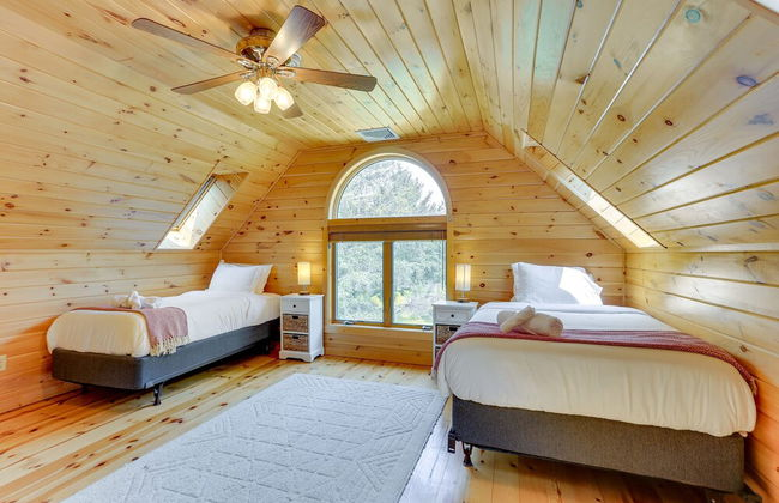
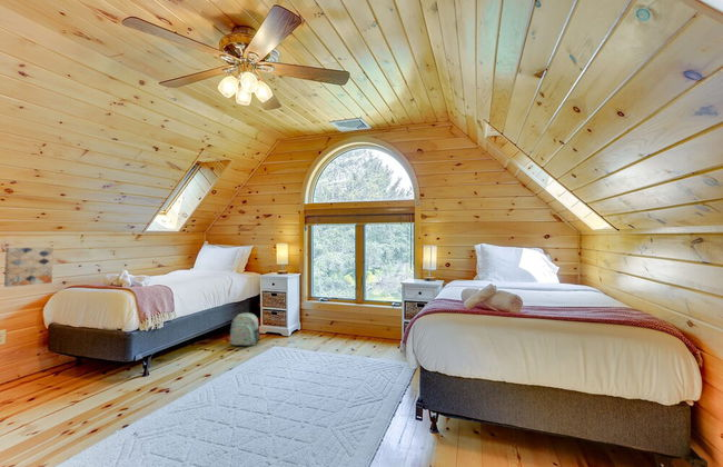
+ backpack (244, 329)
+ wall art (29, 266)
